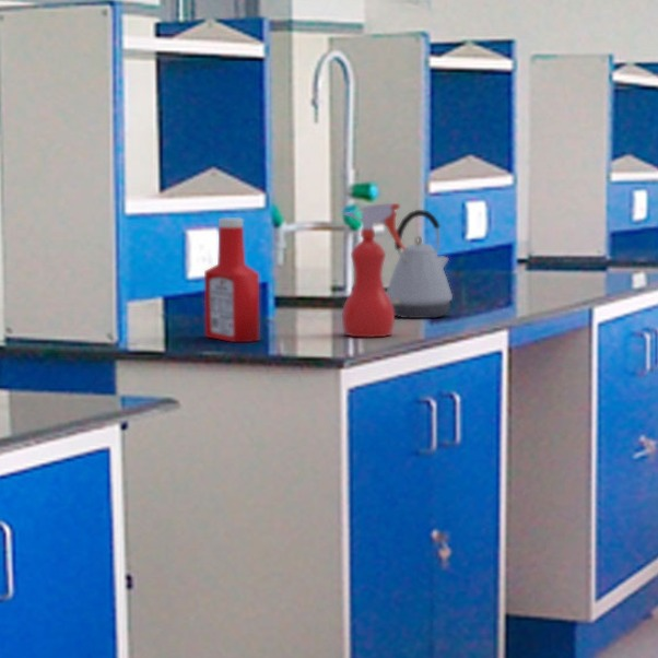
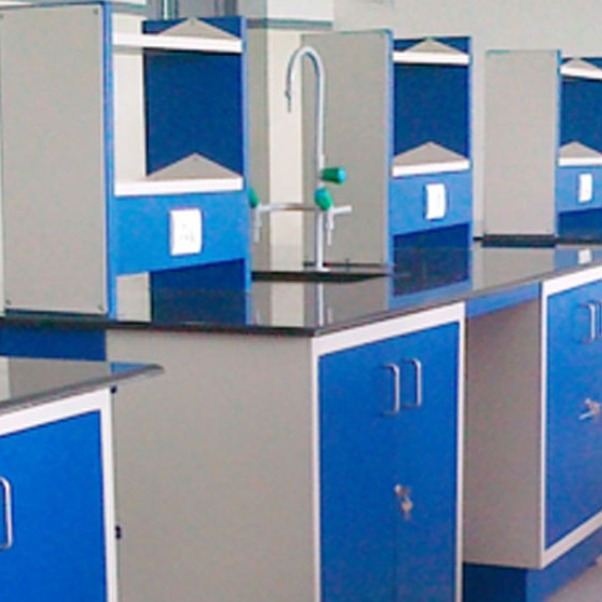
- kettle (420, 262)
- spray bottle (374, 269)
- soap bottle (231, 279)
